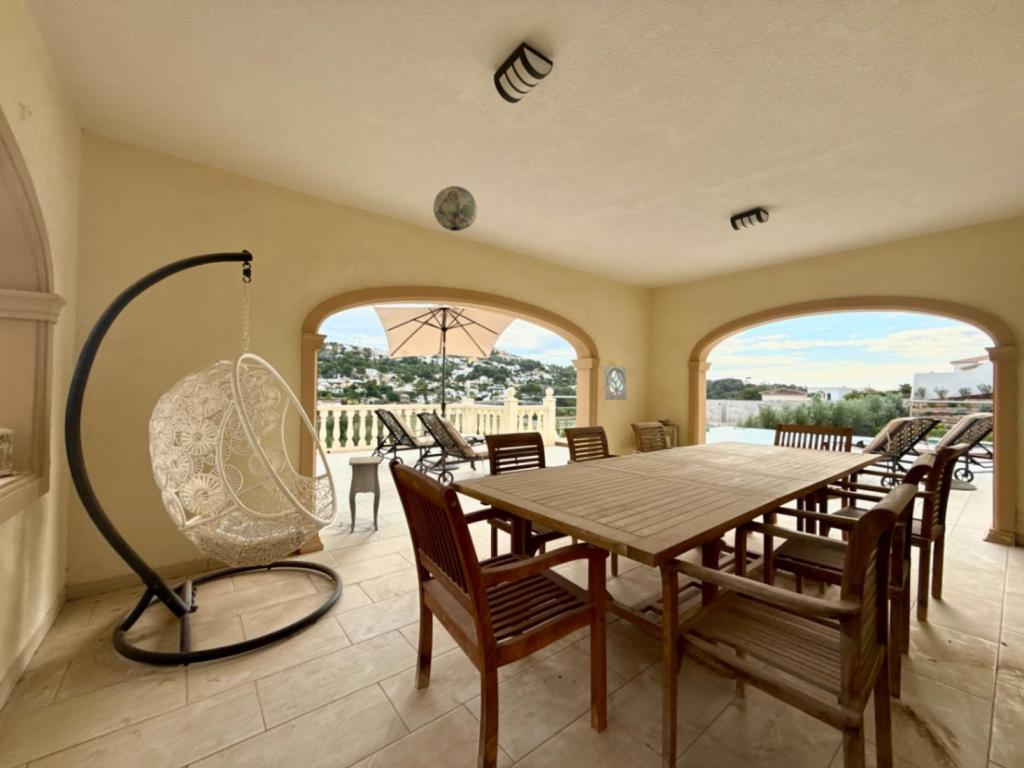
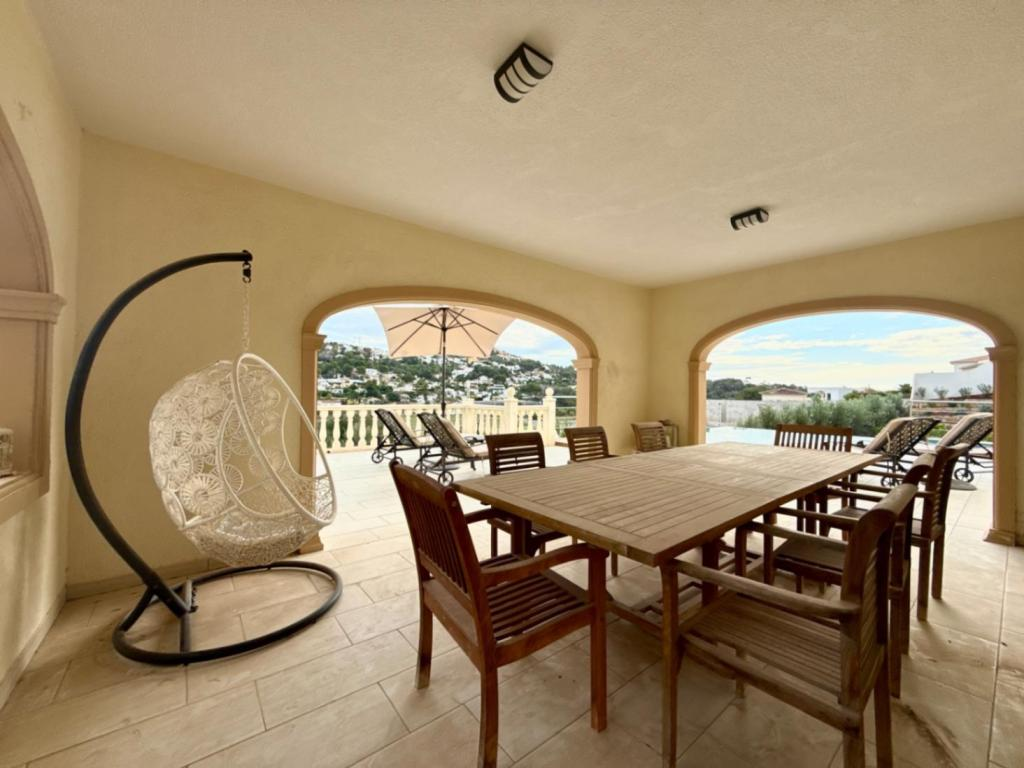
- side table (364, 492)
- wall ornament (615, 383)
- decorative vase (455, 209)
